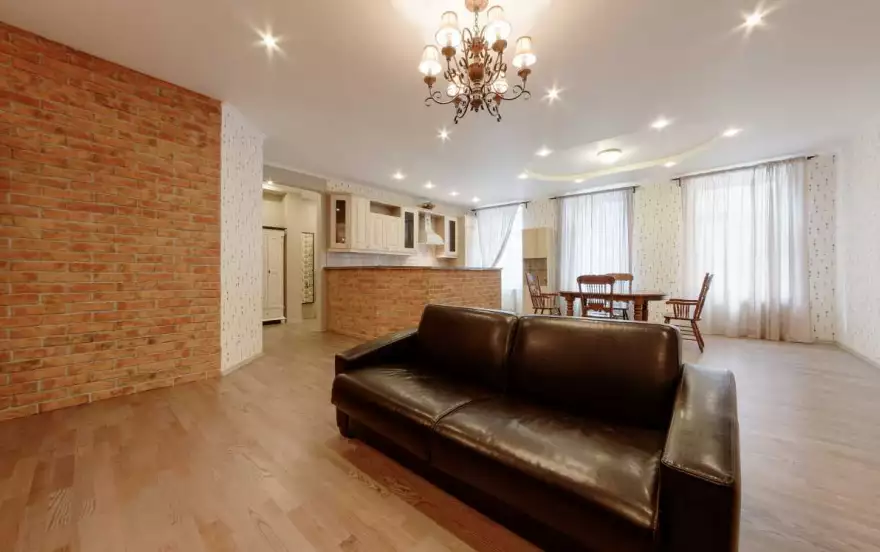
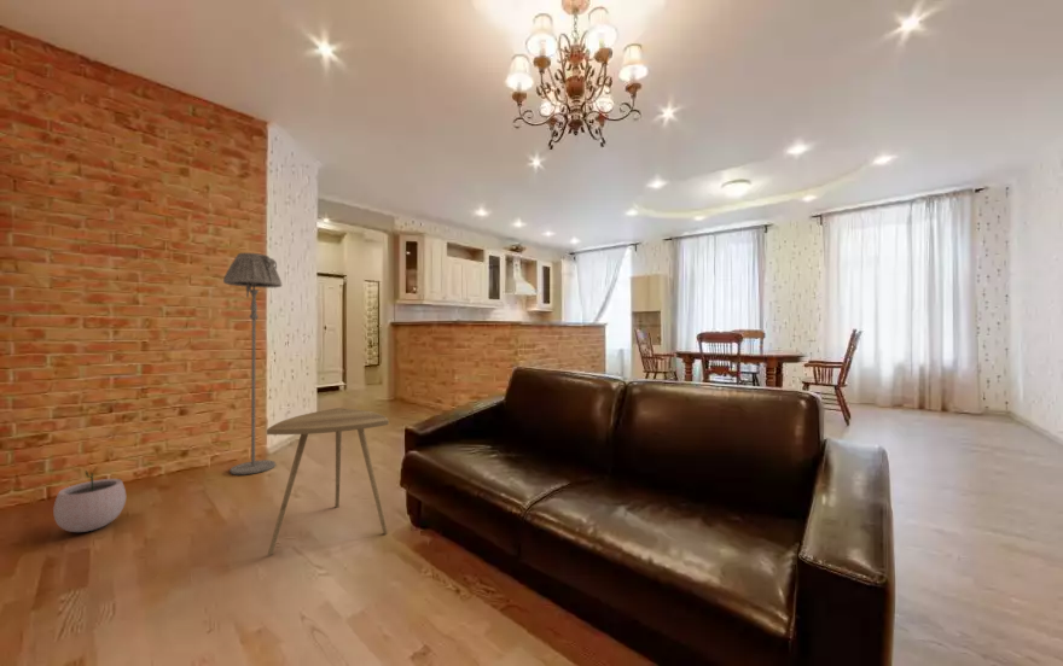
+ plant pot (91, 497)
+ floor lamp (252, 361)
+ side table (336, 475)
